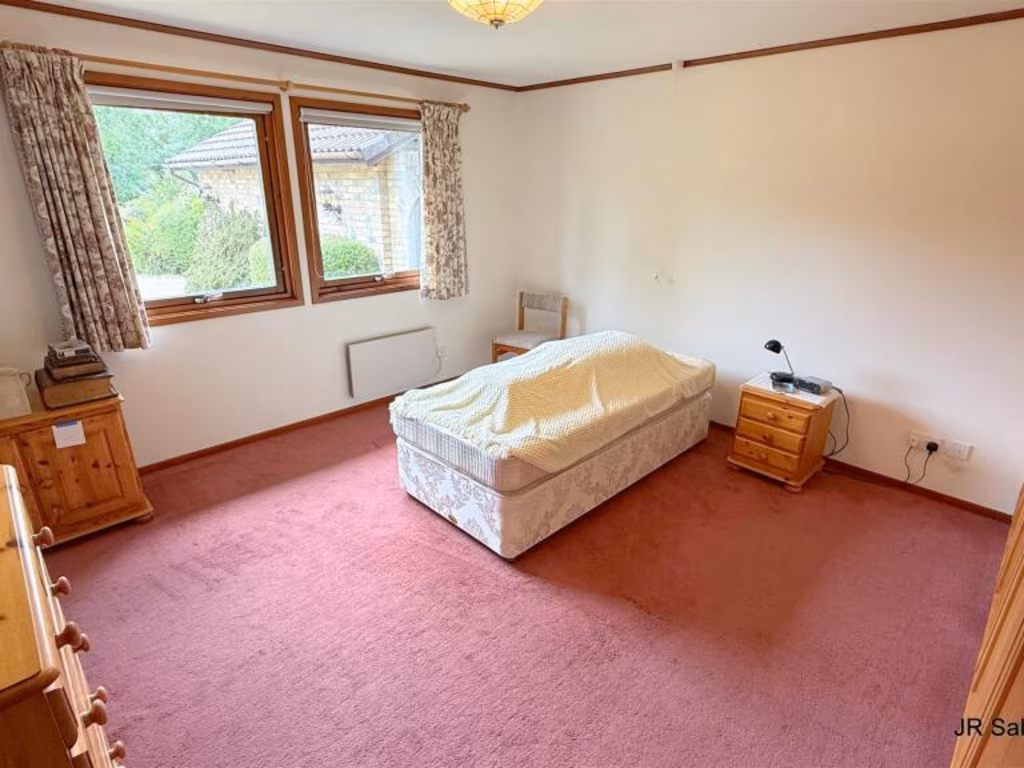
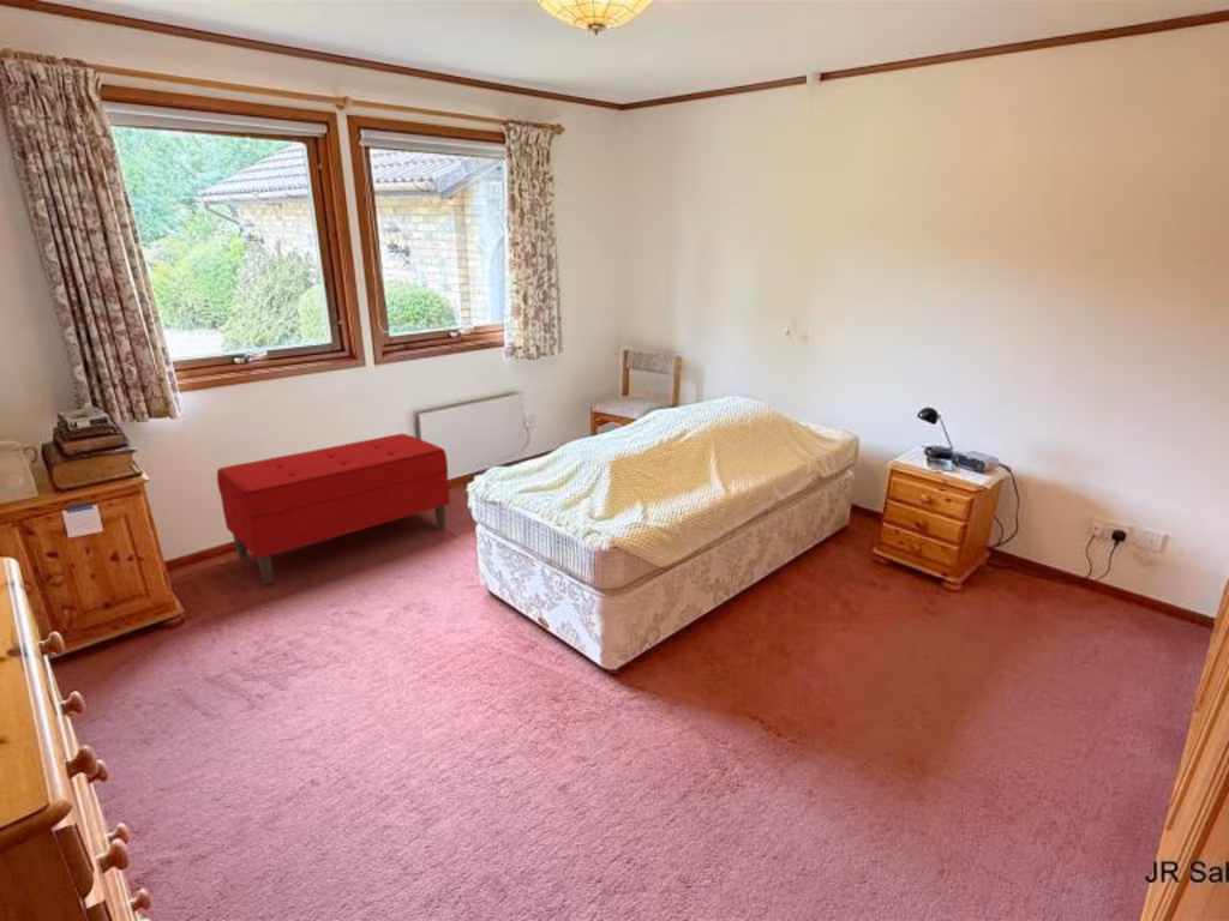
+ bench (342, 500)
